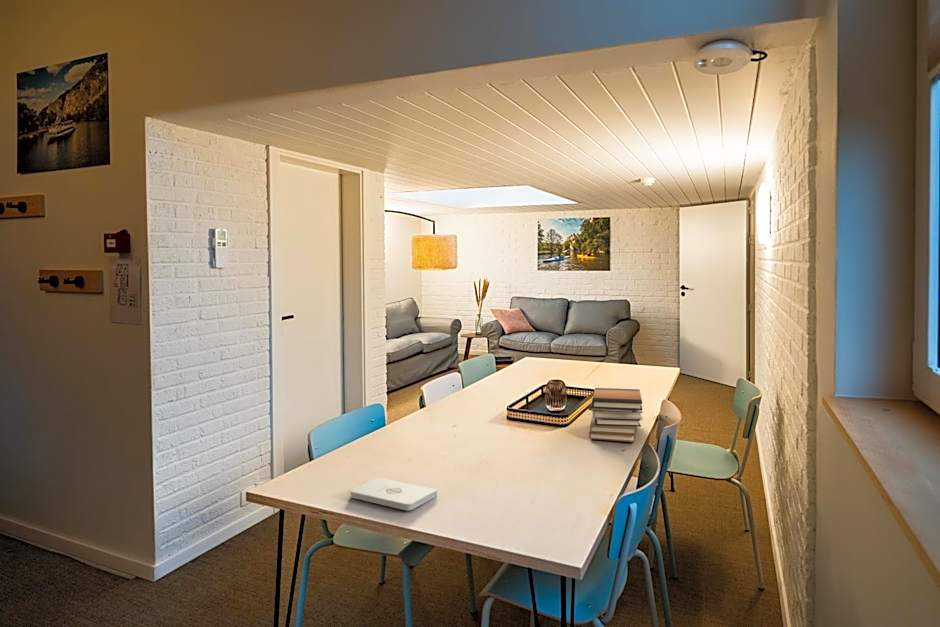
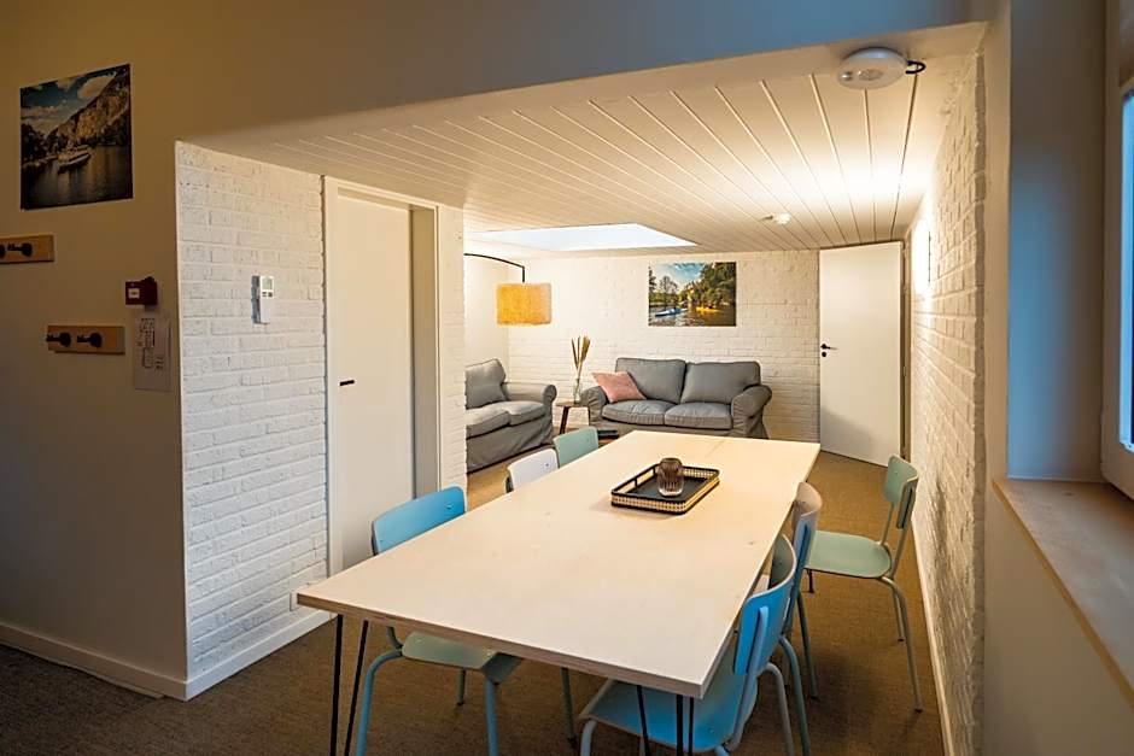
- book stack (615, 413)
- notepad (392, 493)
